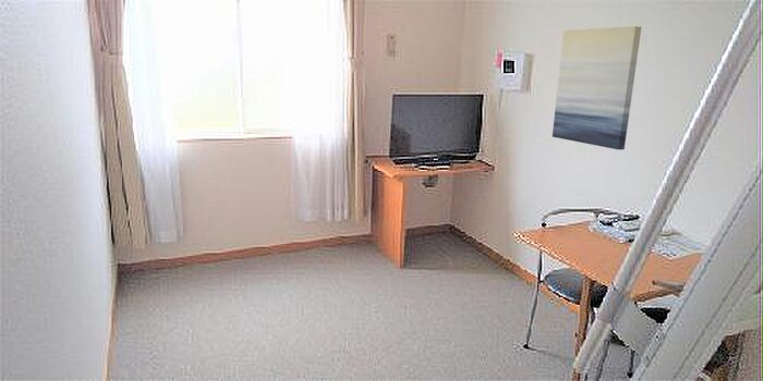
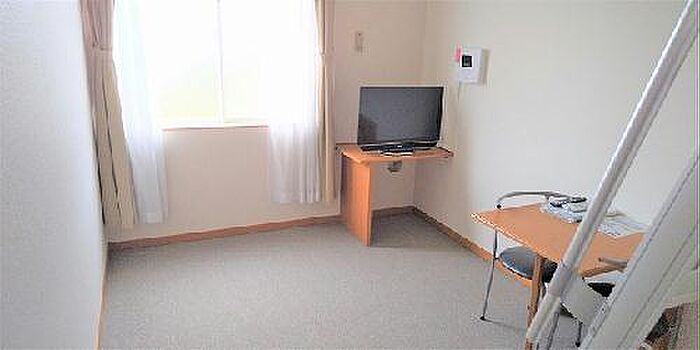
- wall art (592, 87)
